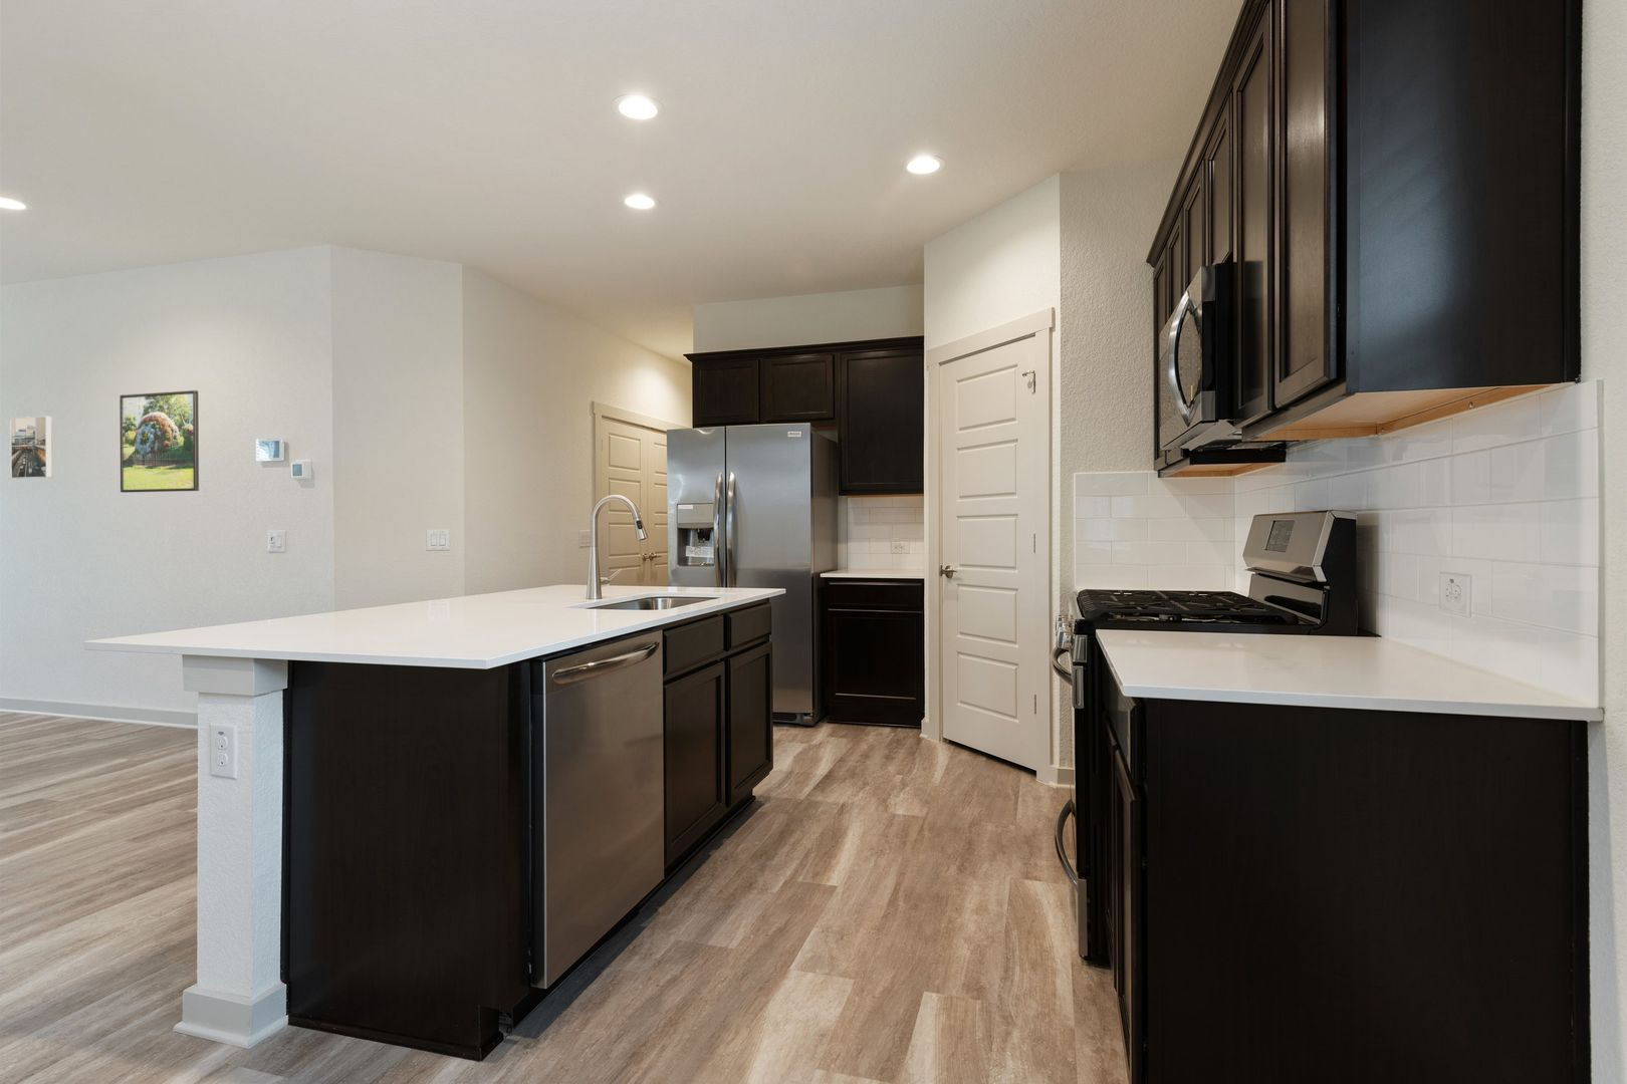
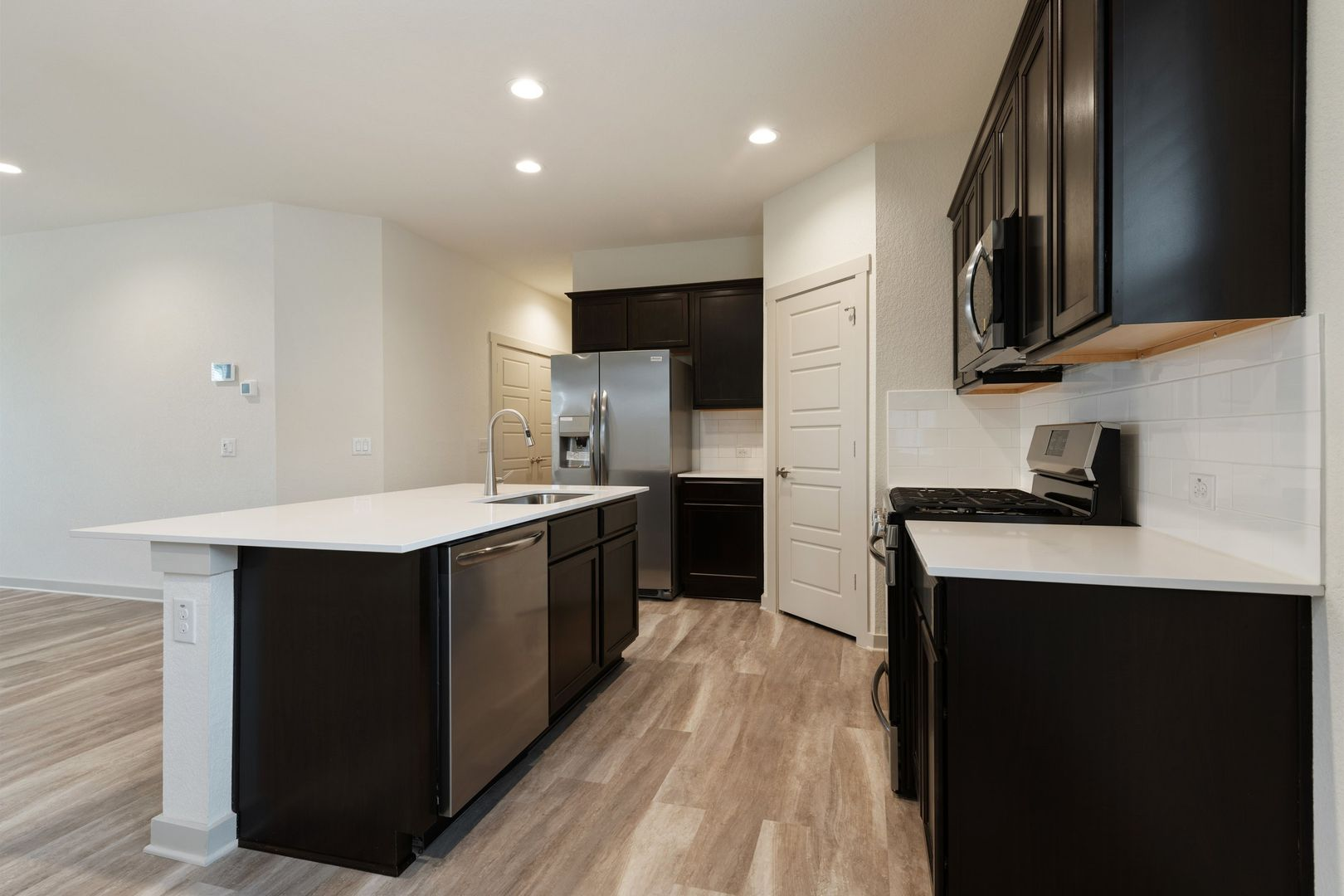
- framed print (31, 448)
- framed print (159, 442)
